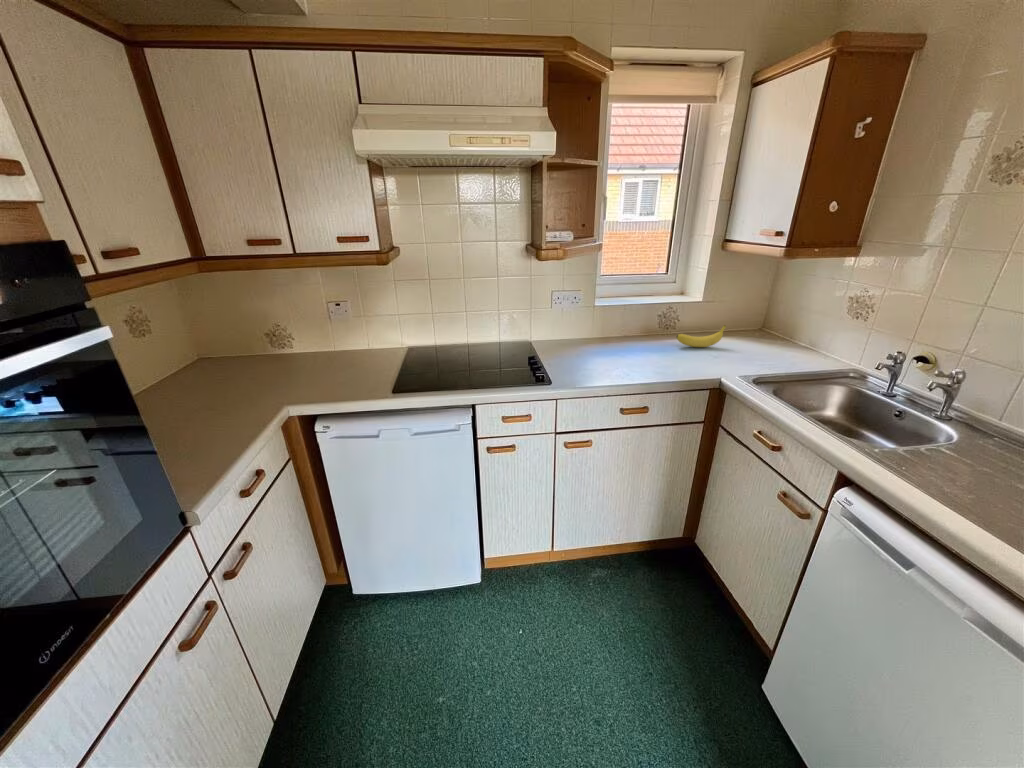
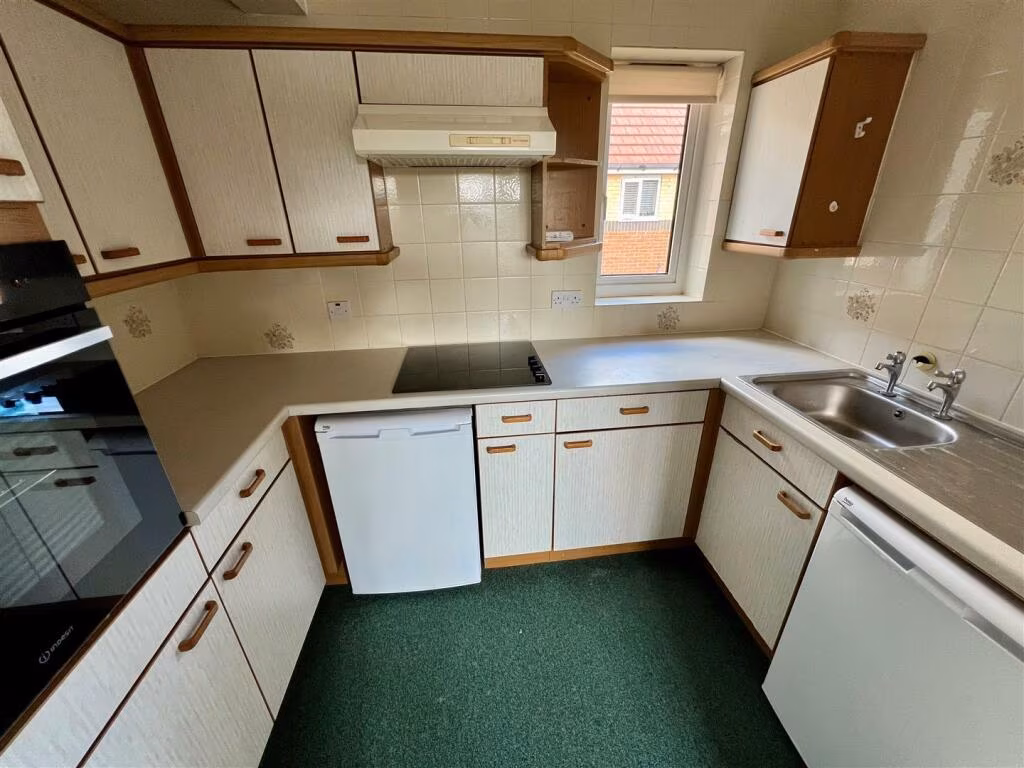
- fruit (700, 337)
